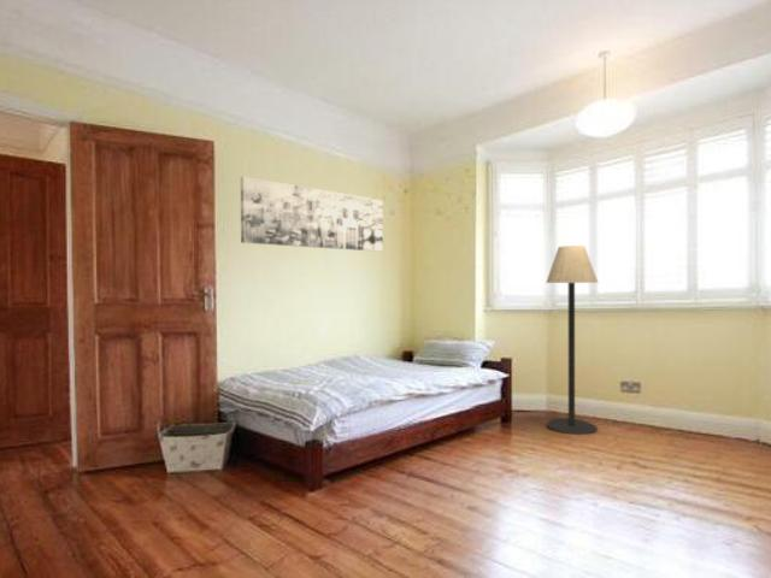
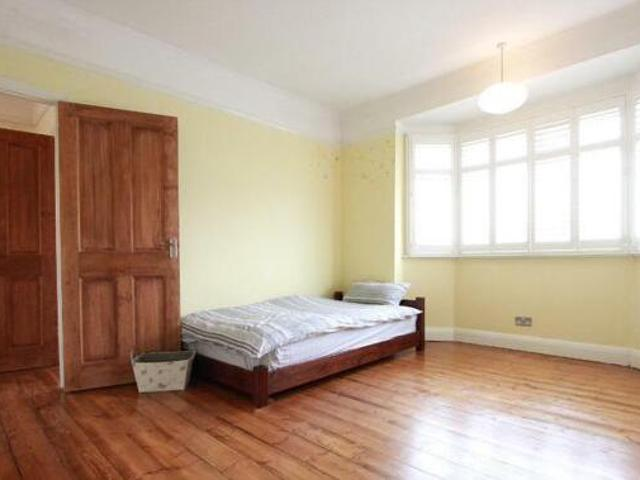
- floor lamp (571, 337)
- wall art (320, 218)
